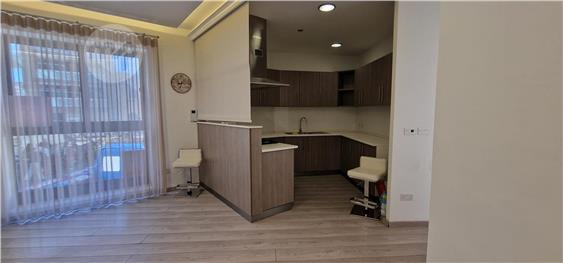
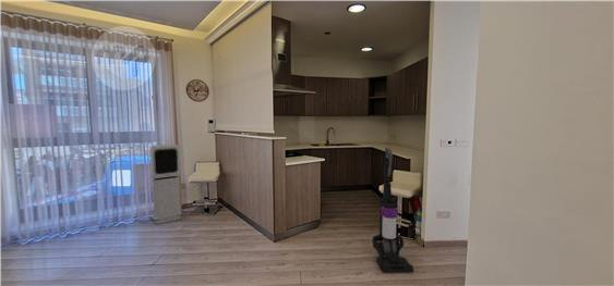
+ vacuum cleaner (390, 206)
+ air purifier (164, 182)
